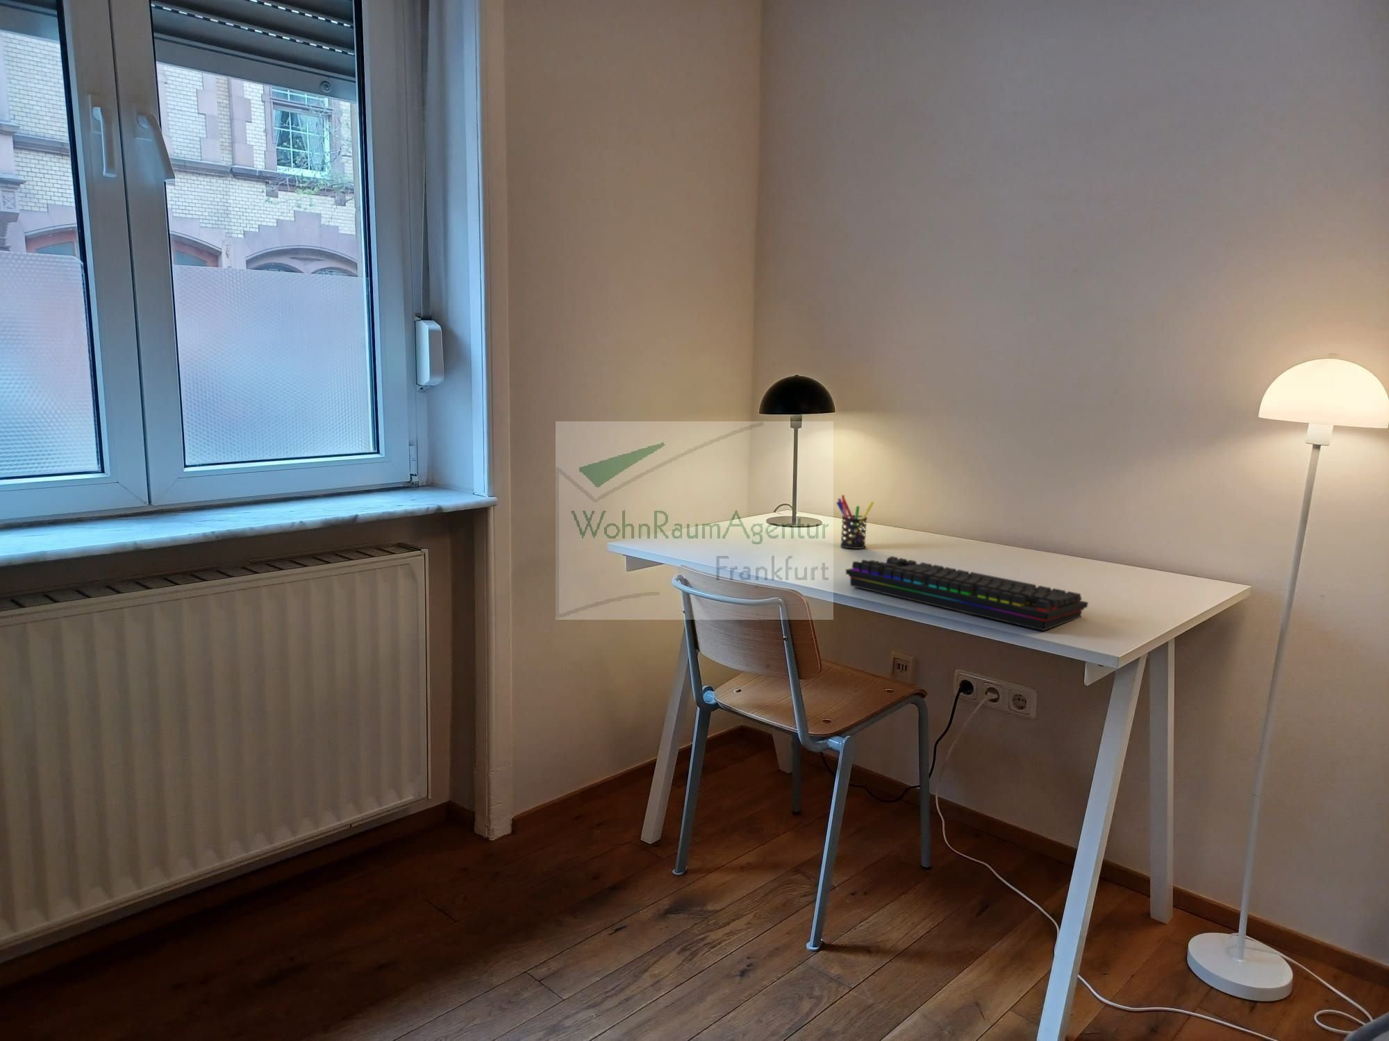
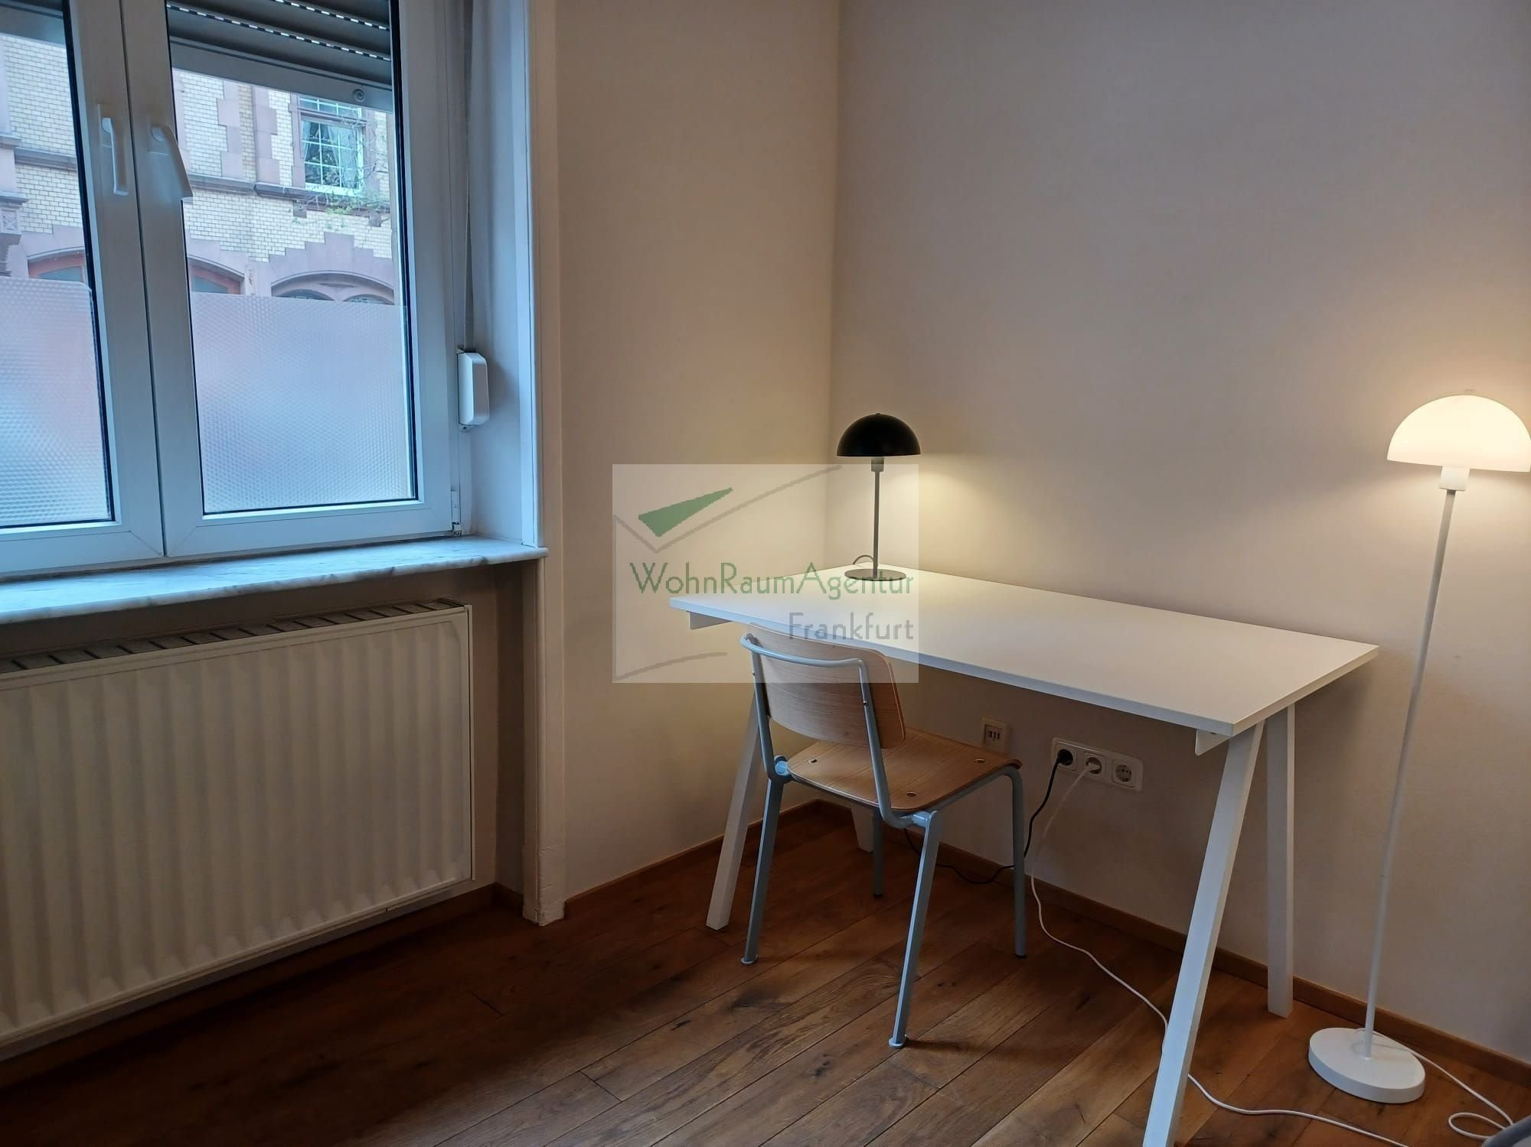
- keyboard (960, 587)
- pen holder (853, 522)
